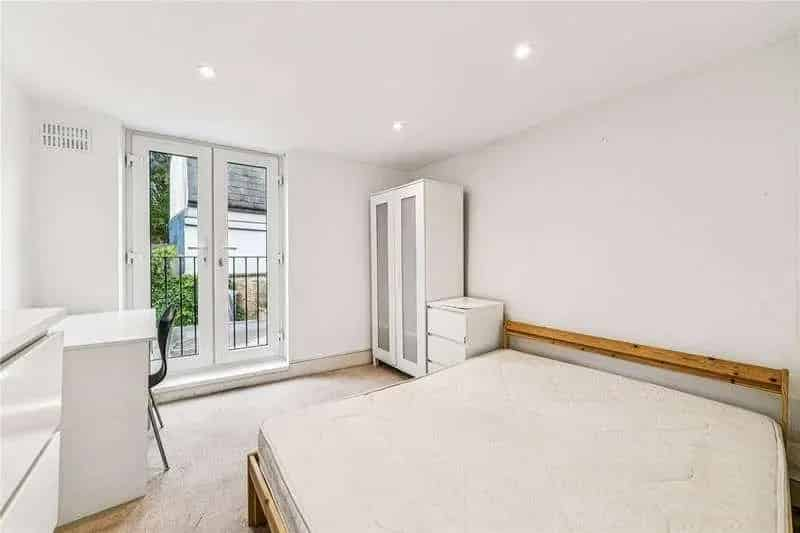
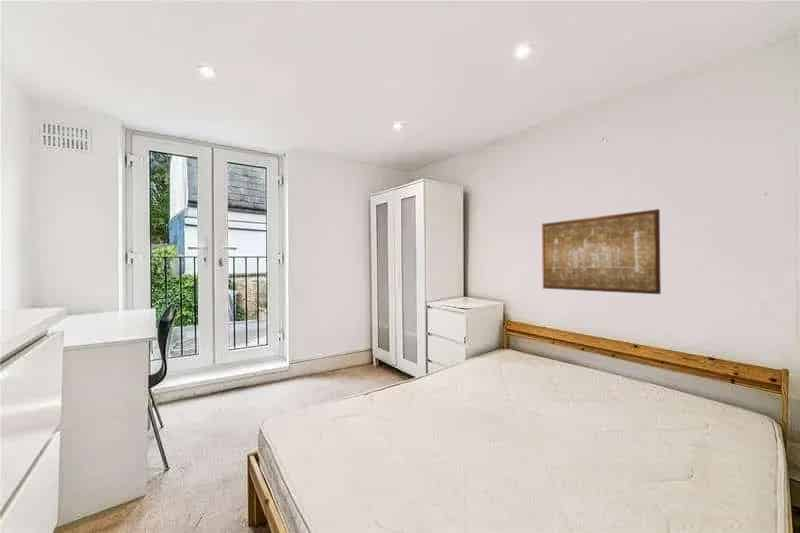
+ wall art (593, 254)
